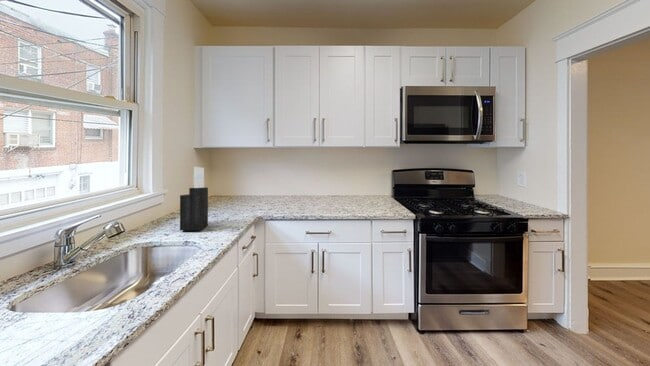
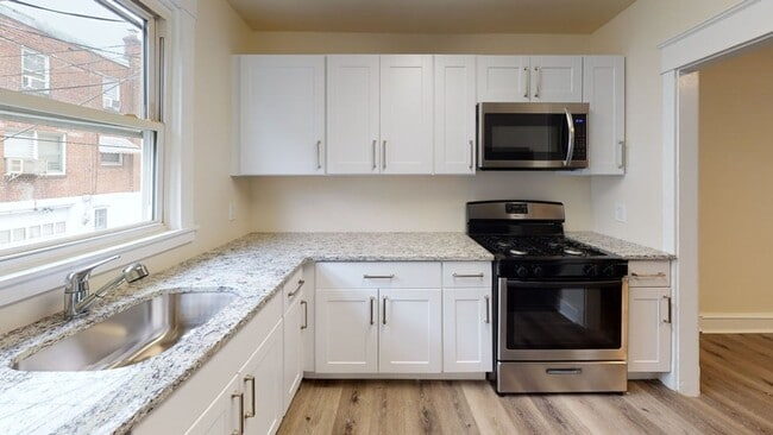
- knife block (192, 197)
